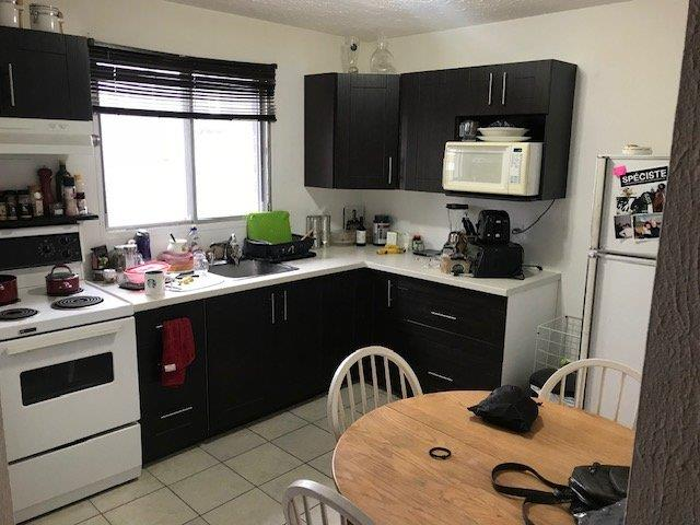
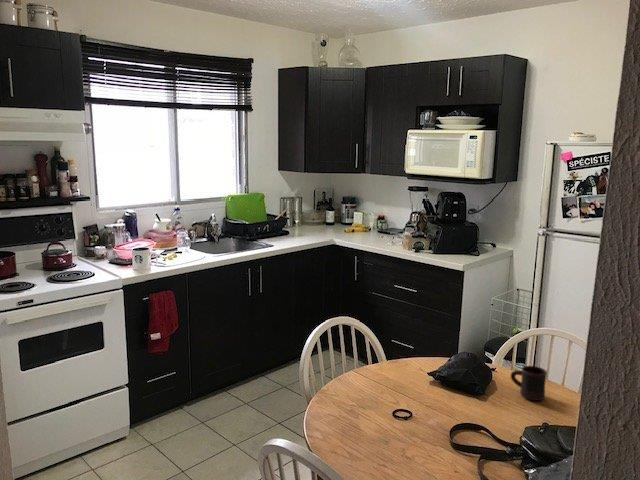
+ mug (527, 381)
